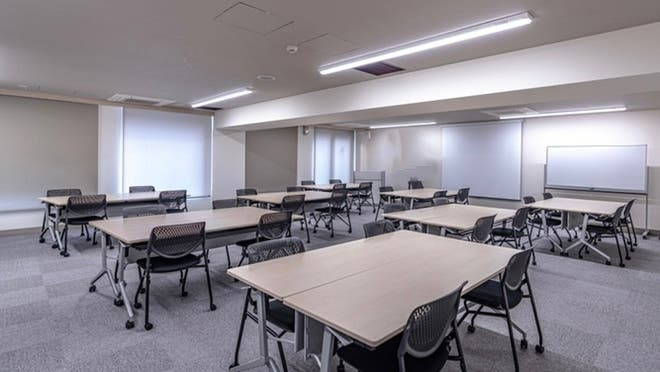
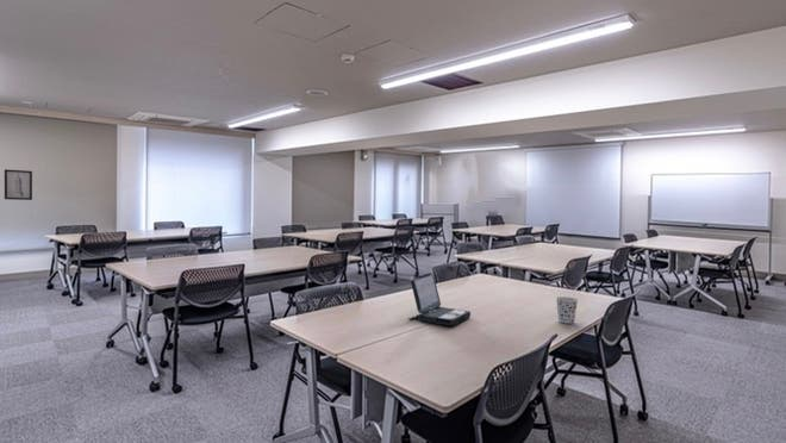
+ laptop (438, 297)
+ wall art (18, 185)
+ cup (566, 310)
